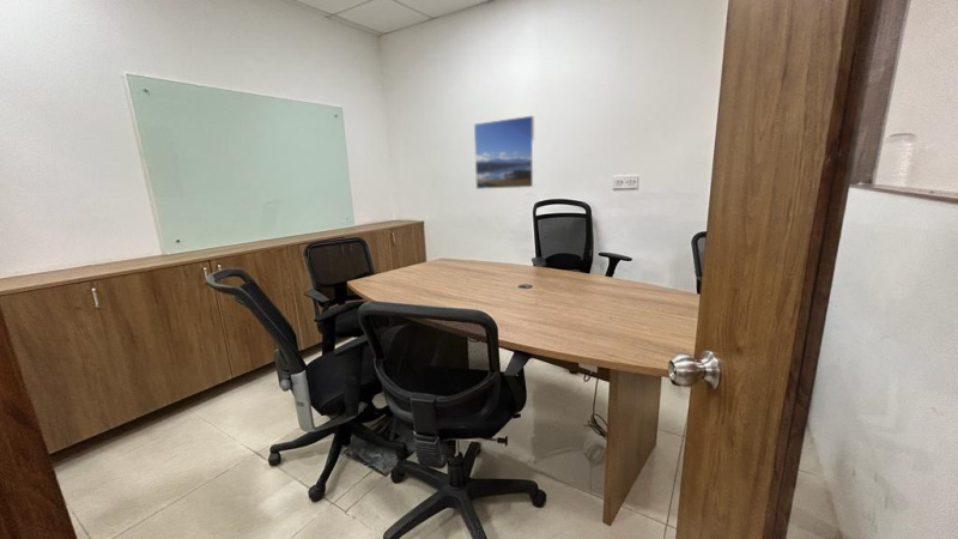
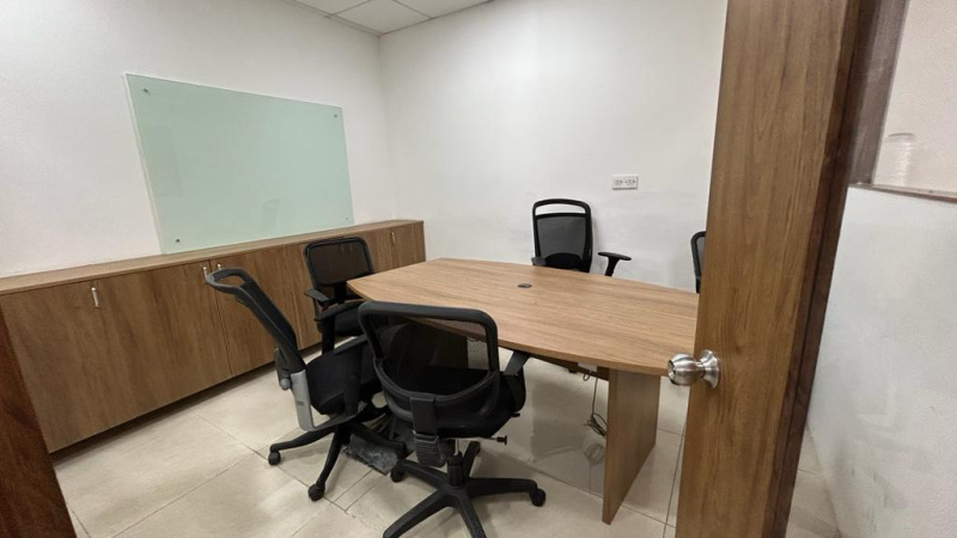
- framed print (503, 155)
